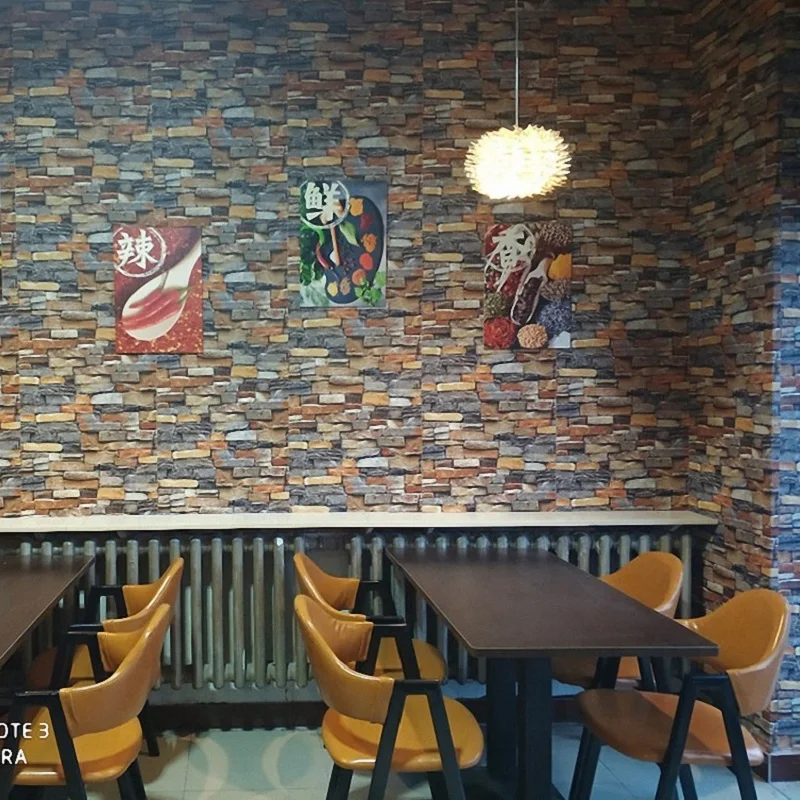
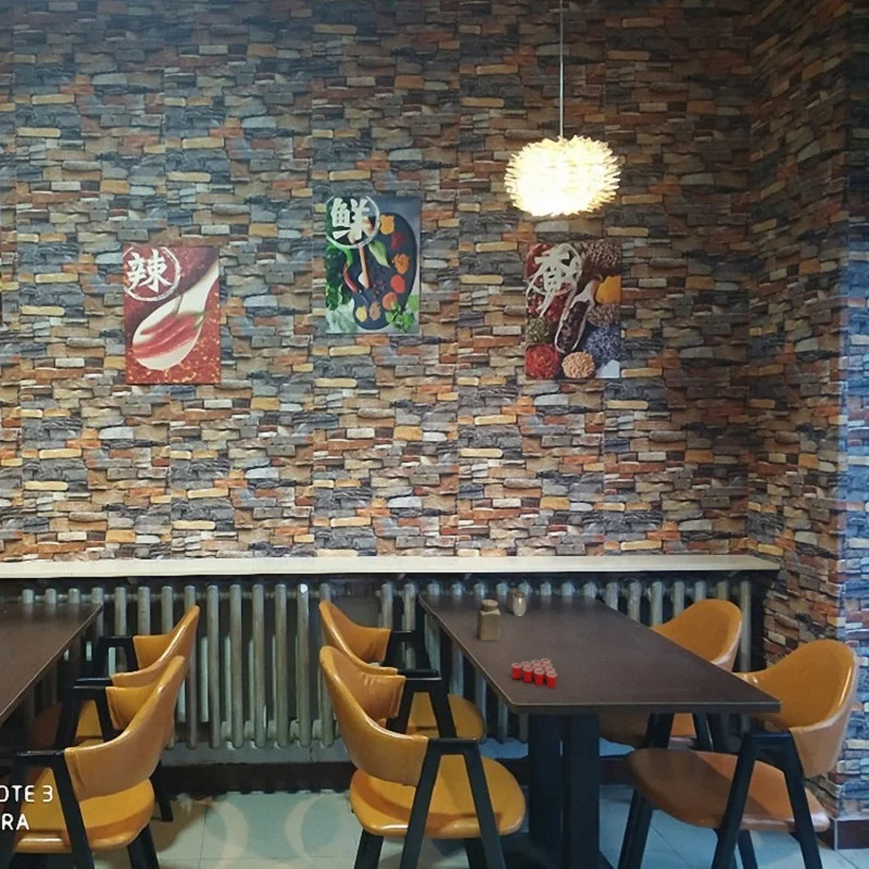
+ salt and pepper shaker (516, 601)
+ cup (540, 675)
+ salt shaker (488, 619)
